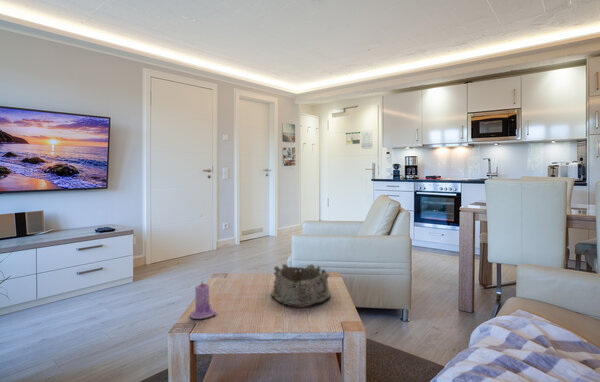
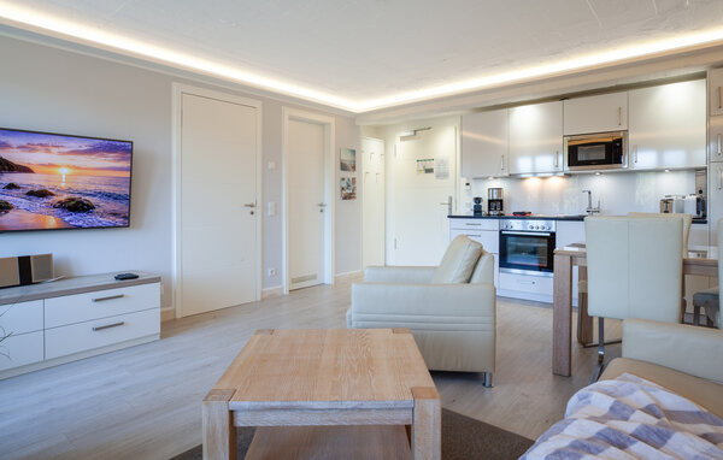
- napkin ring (300, 281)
- candle (202, 297)
